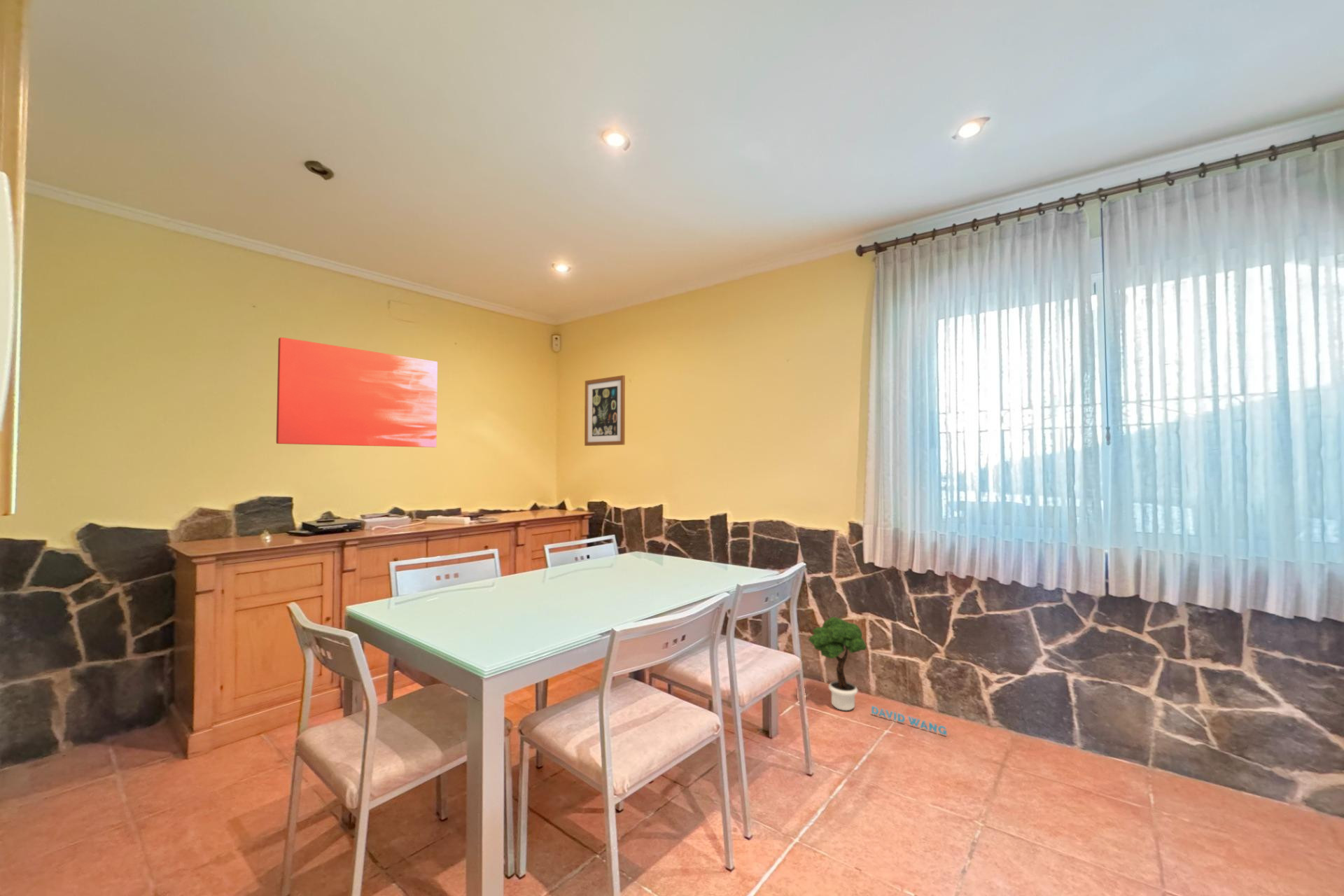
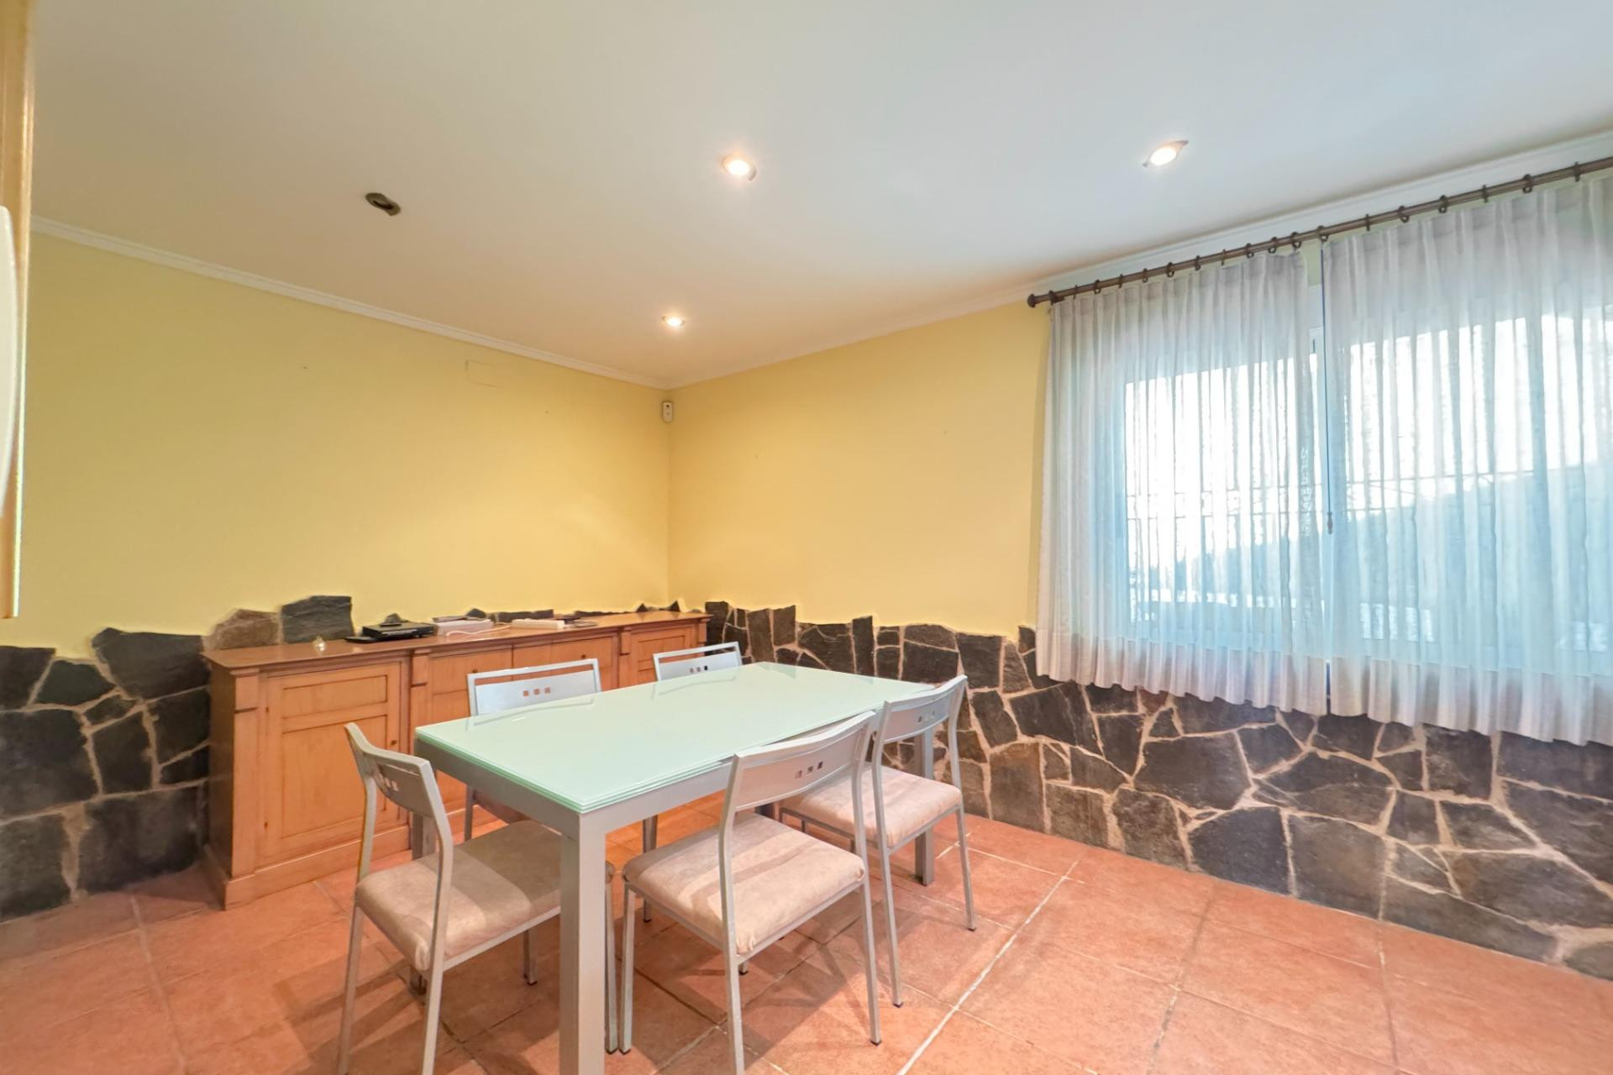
- potted tree (864, 650)
- wall art (604, 412)
- wall art (365, 398)
